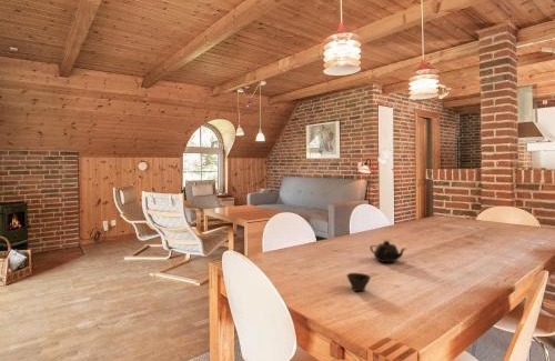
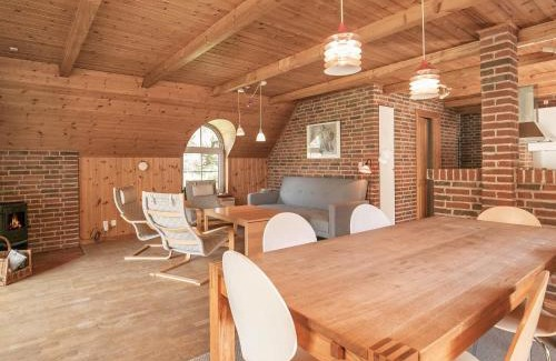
- cup (357, 281)
- teapot (387, 250)
